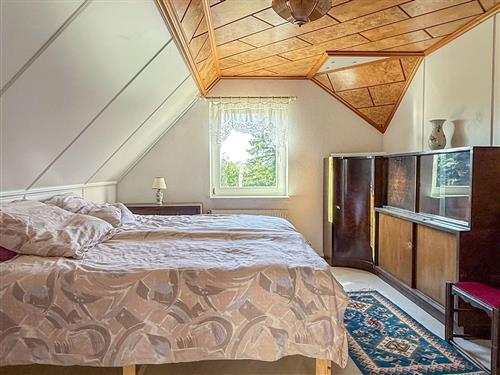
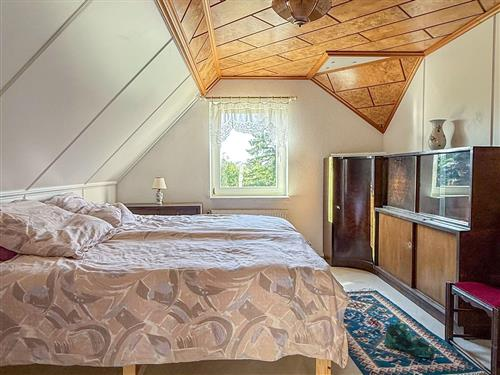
+ shoe (408, 336)
